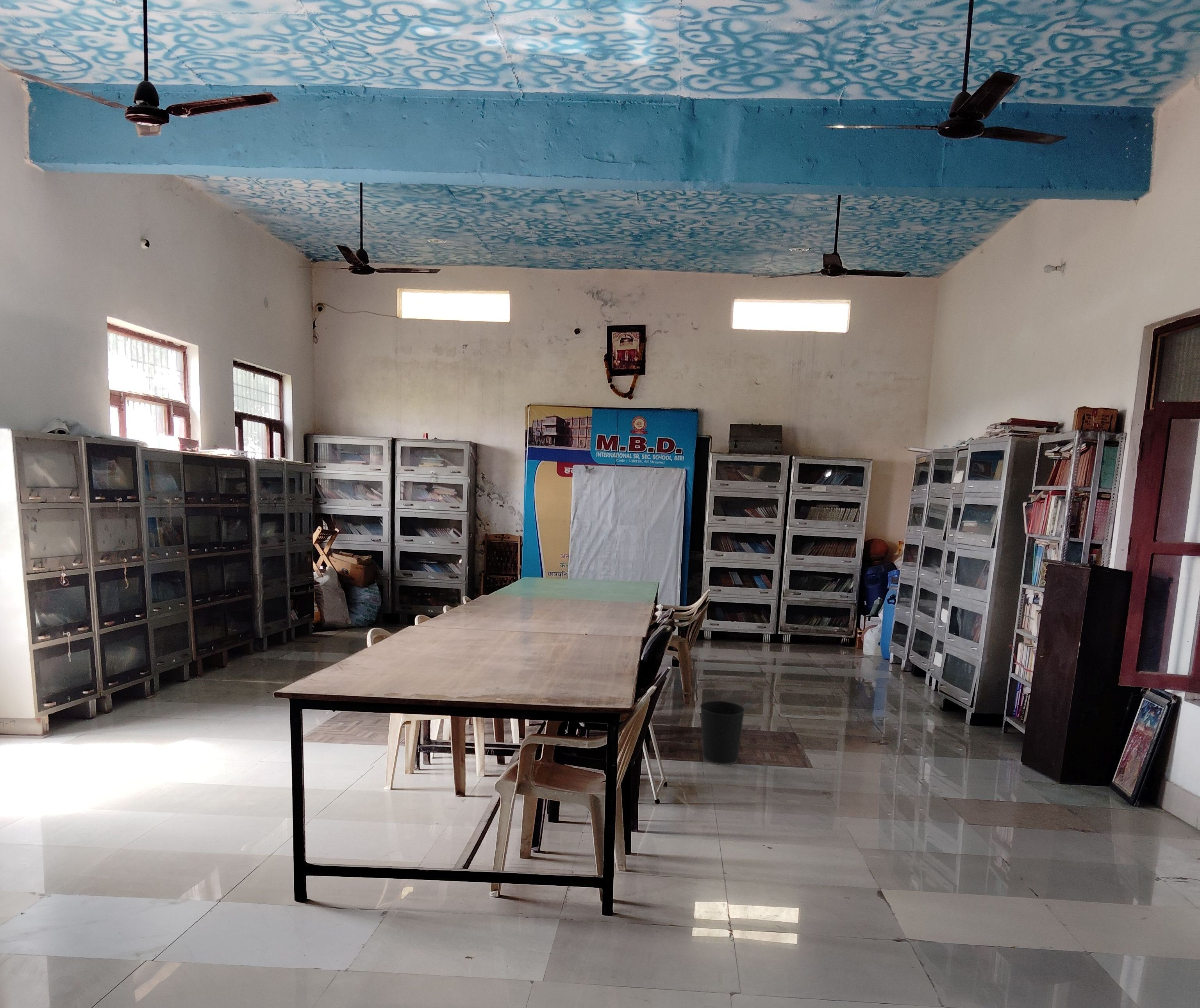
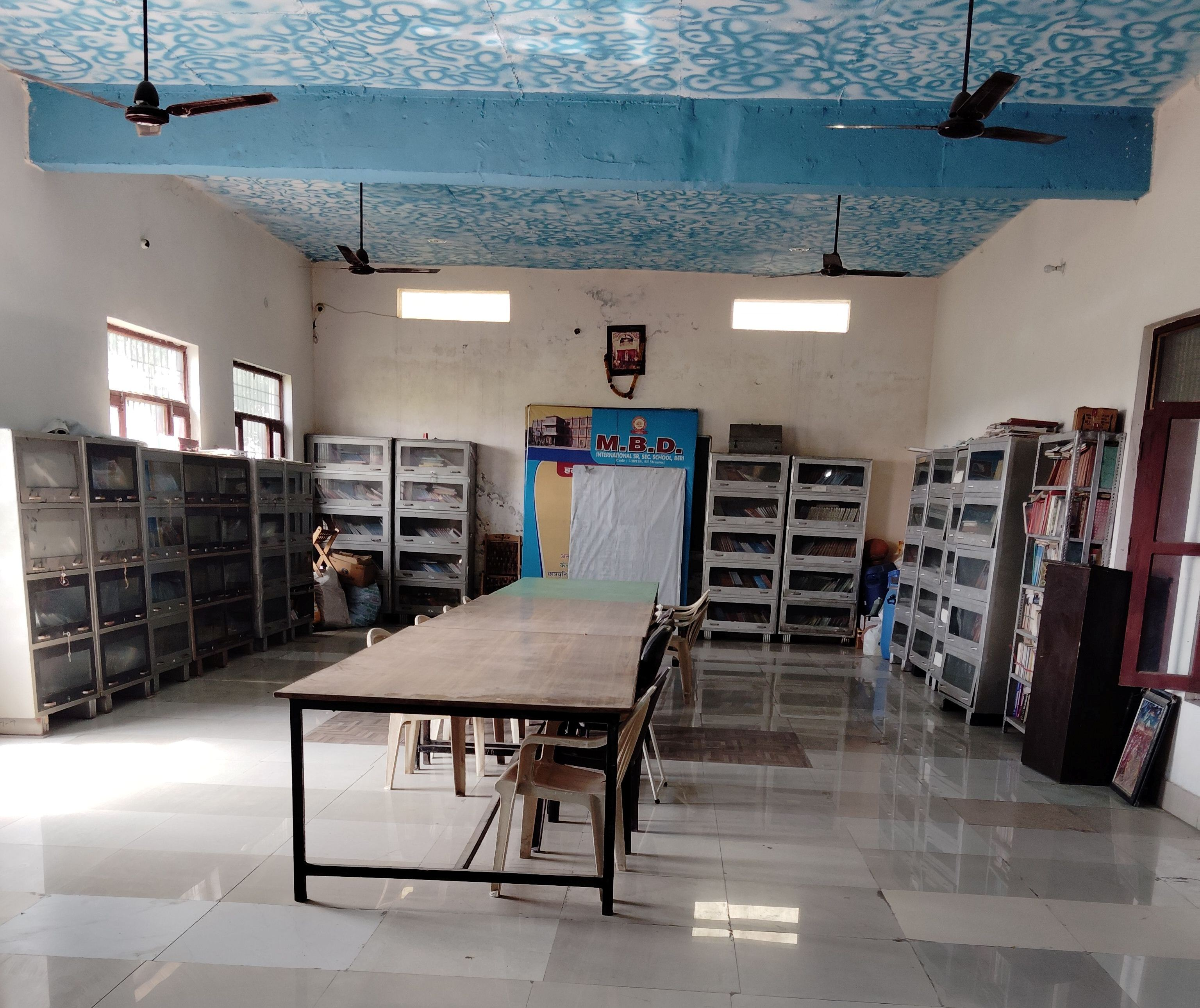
- wastebasket (721, 733)
